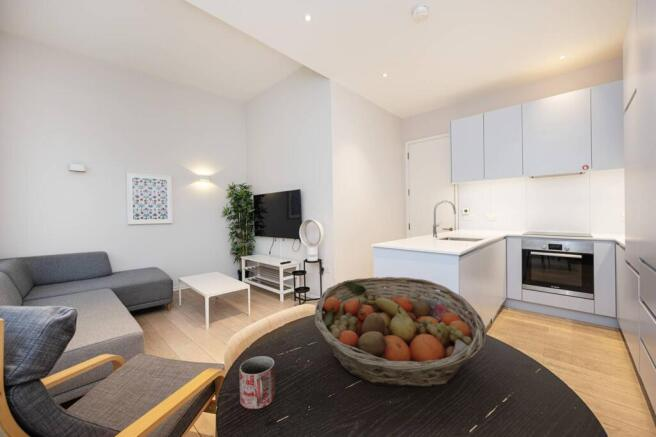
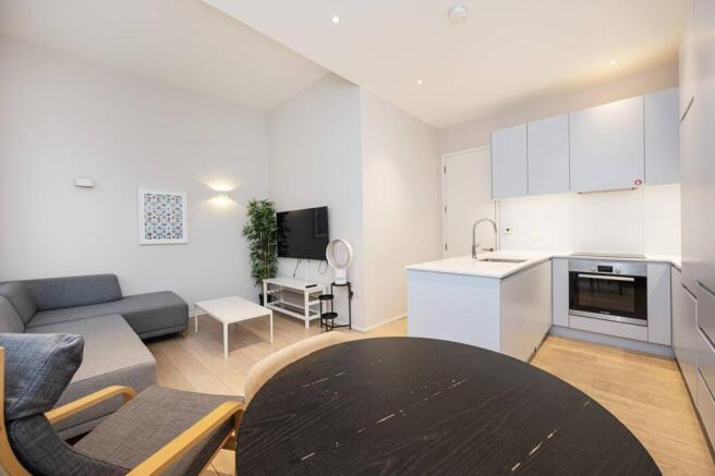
- mug (256, 384)
- fruit basket (393, 323)
